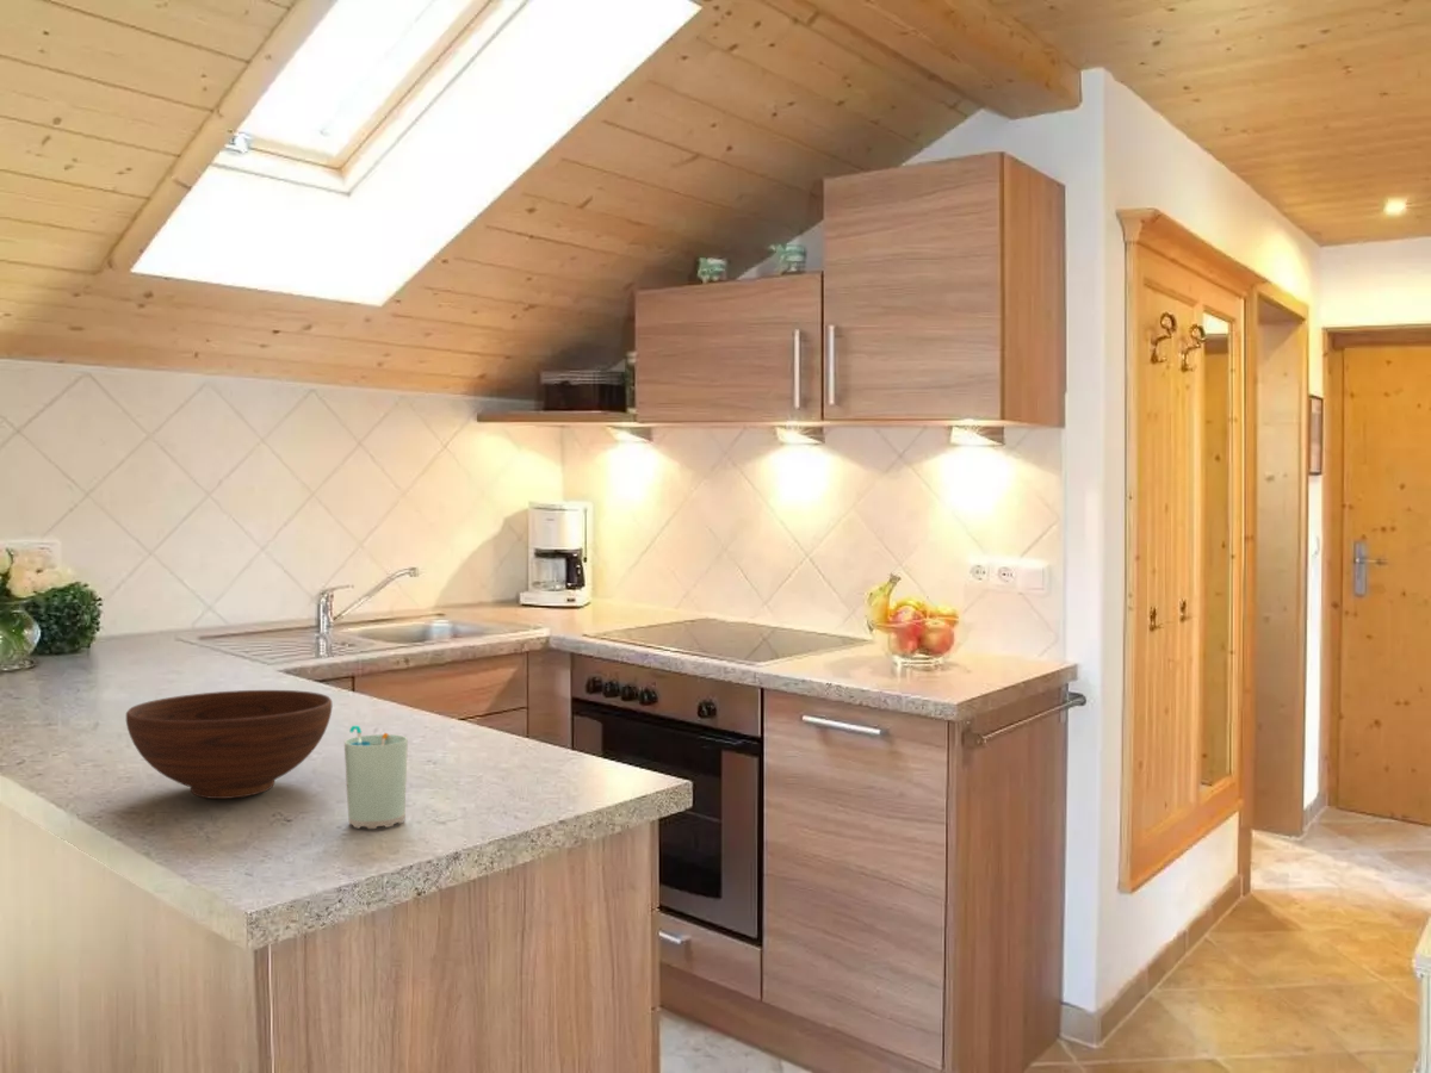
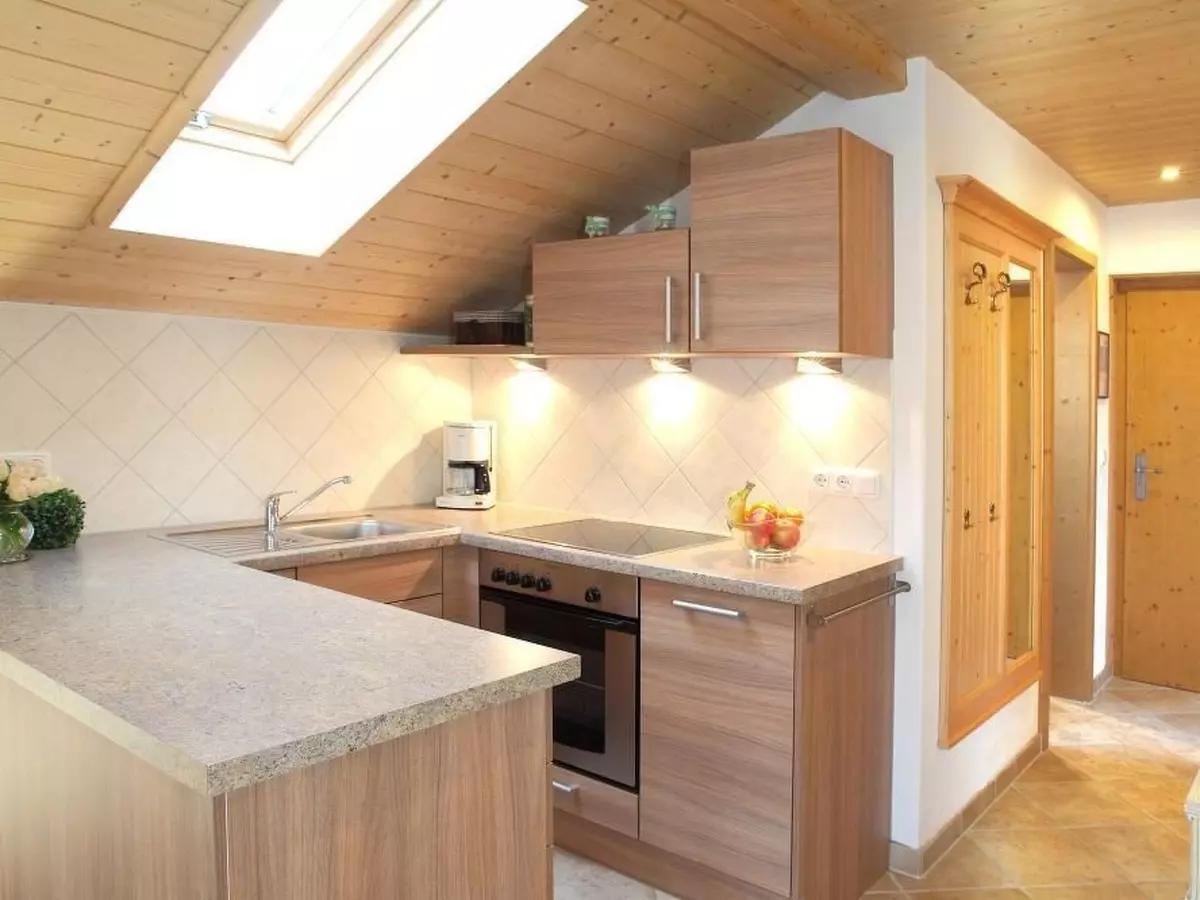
- cup (377, 771)
- bowl (233, 748)
